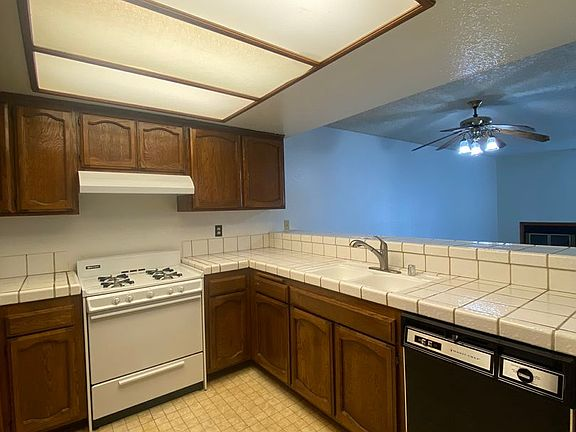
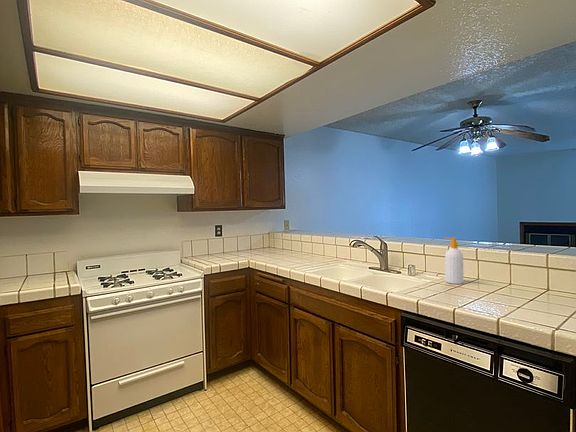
+ soap bottle (453, 260)
